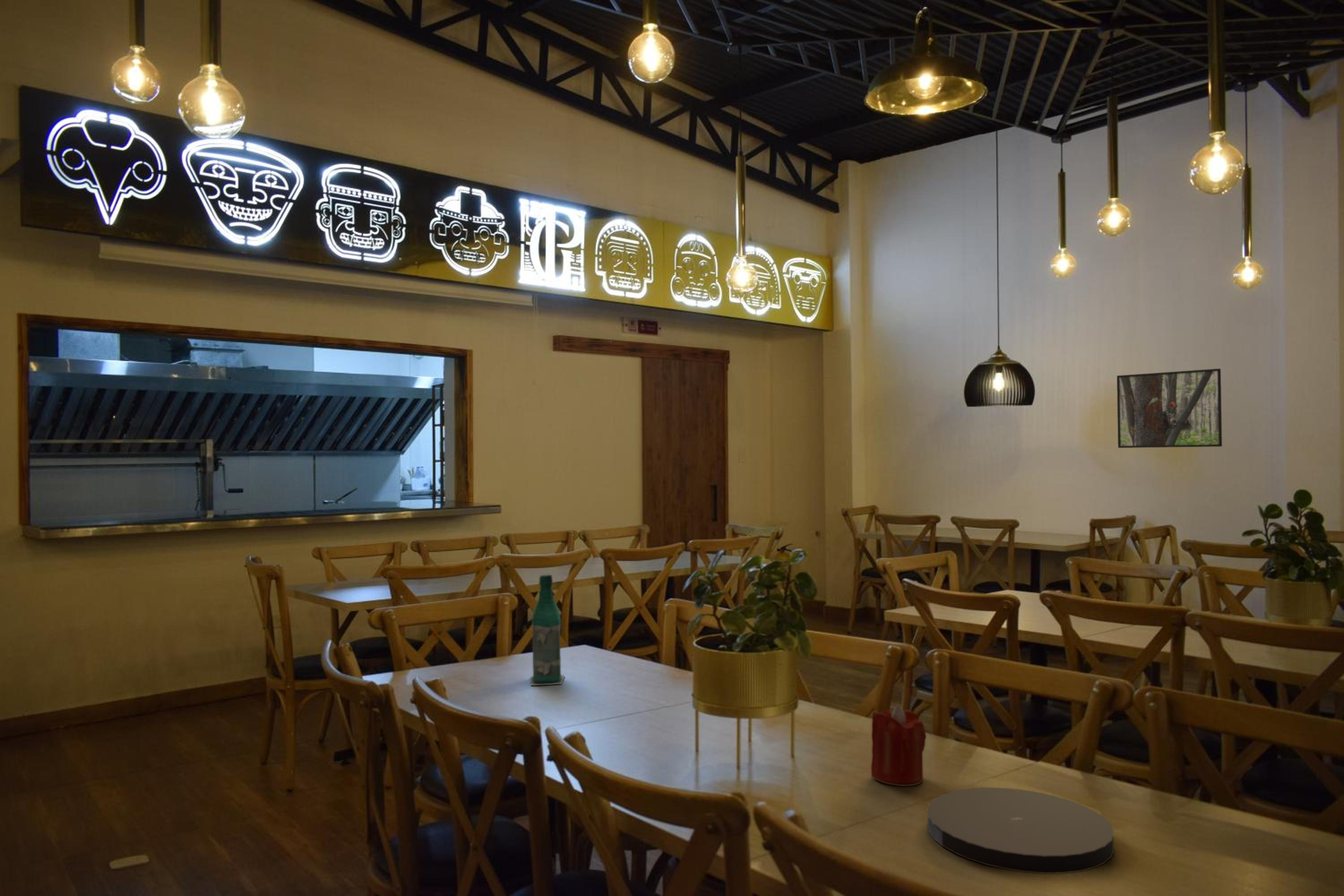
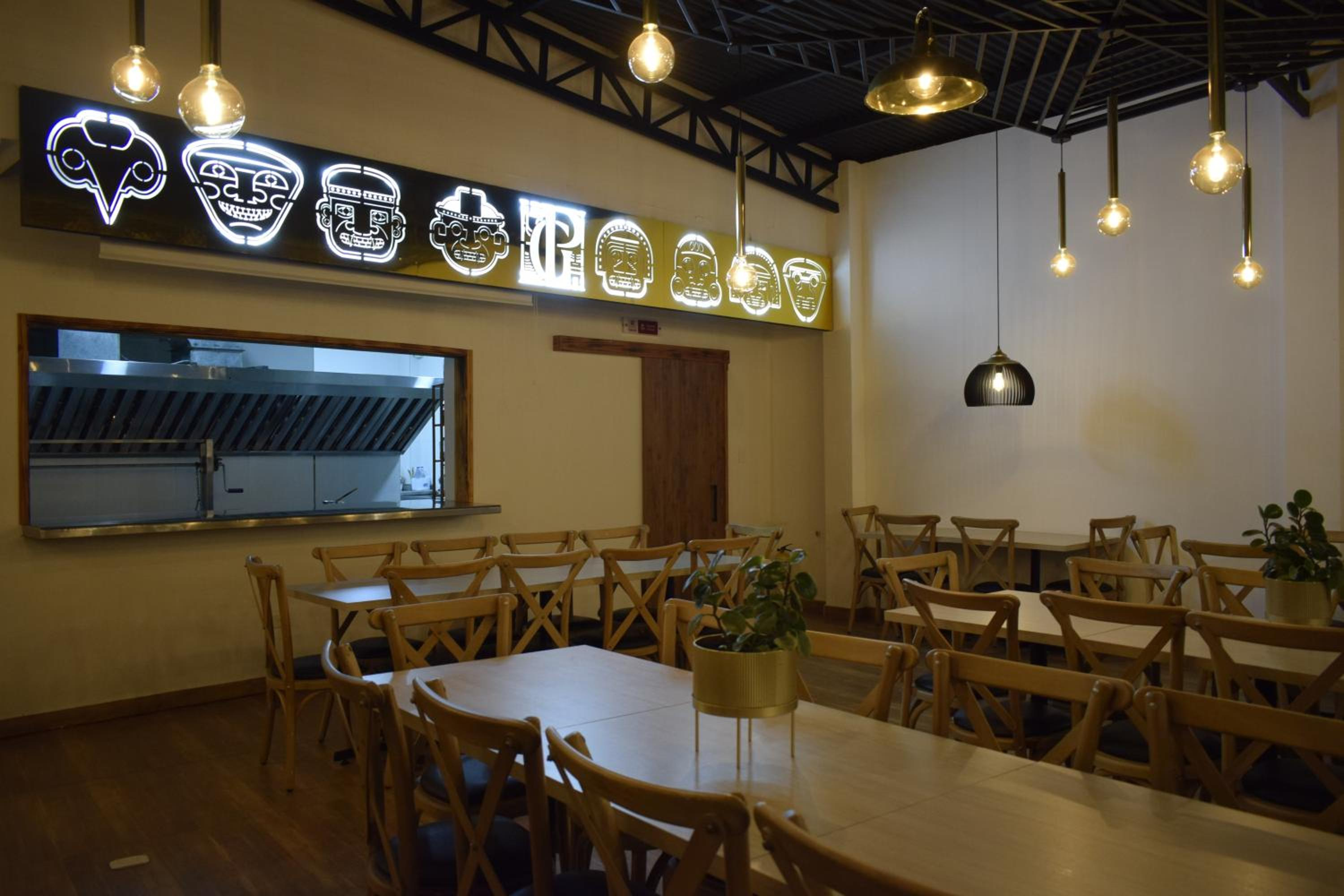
- candle (897, 741)
- plate (1017, 827)
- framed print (1167, 409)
- bottle (547, 628)
